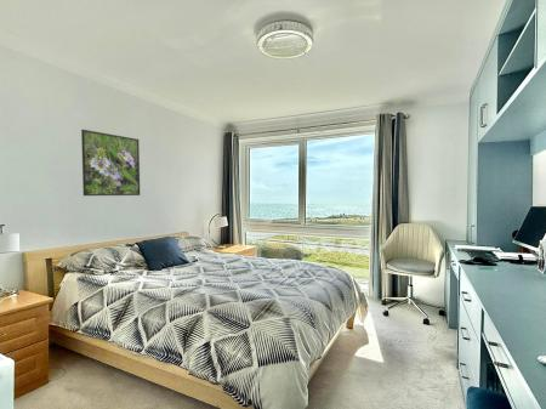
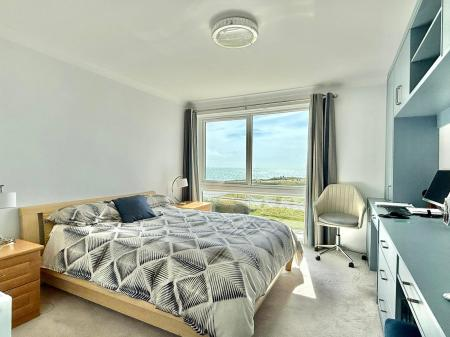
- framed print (113, 165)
